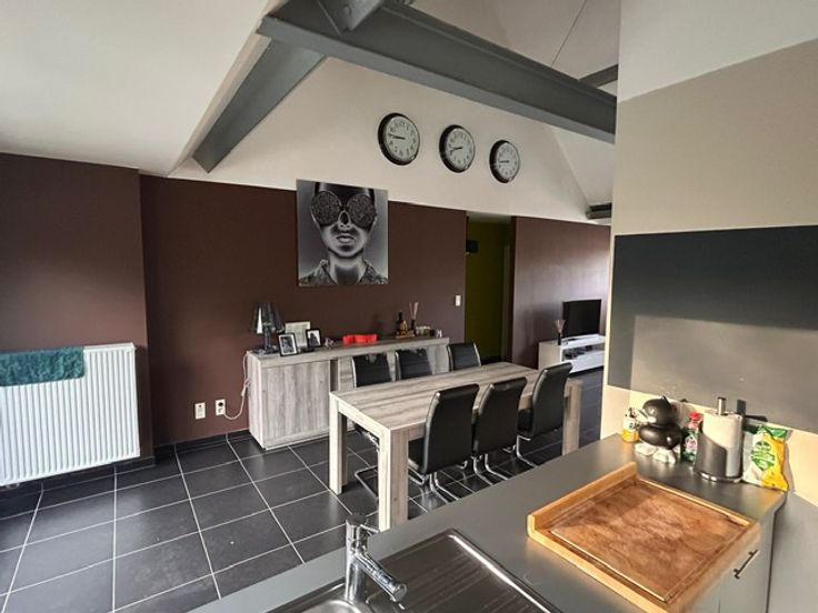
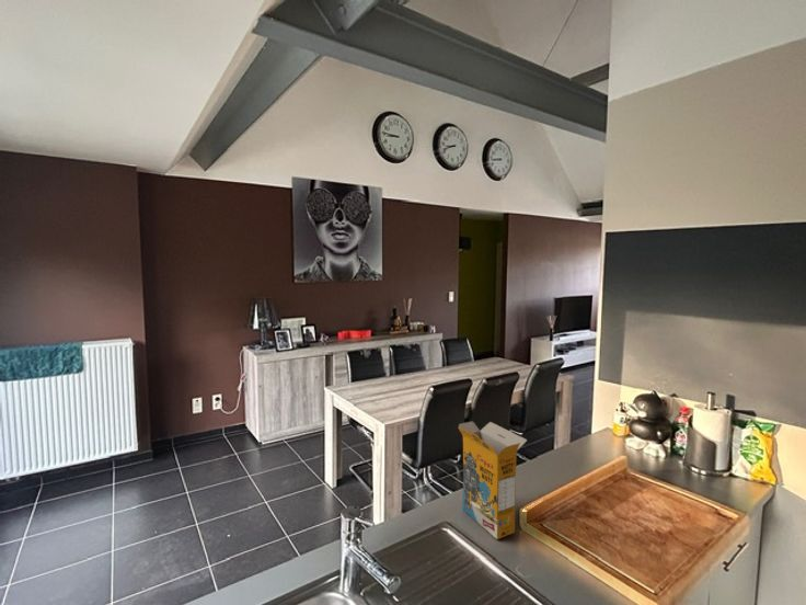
+ cereal box (488, 473)
